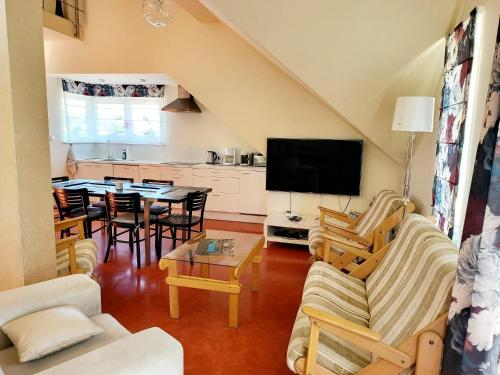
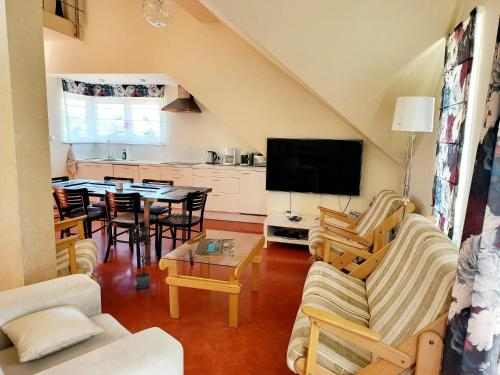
+ potted plant (141, 255)
